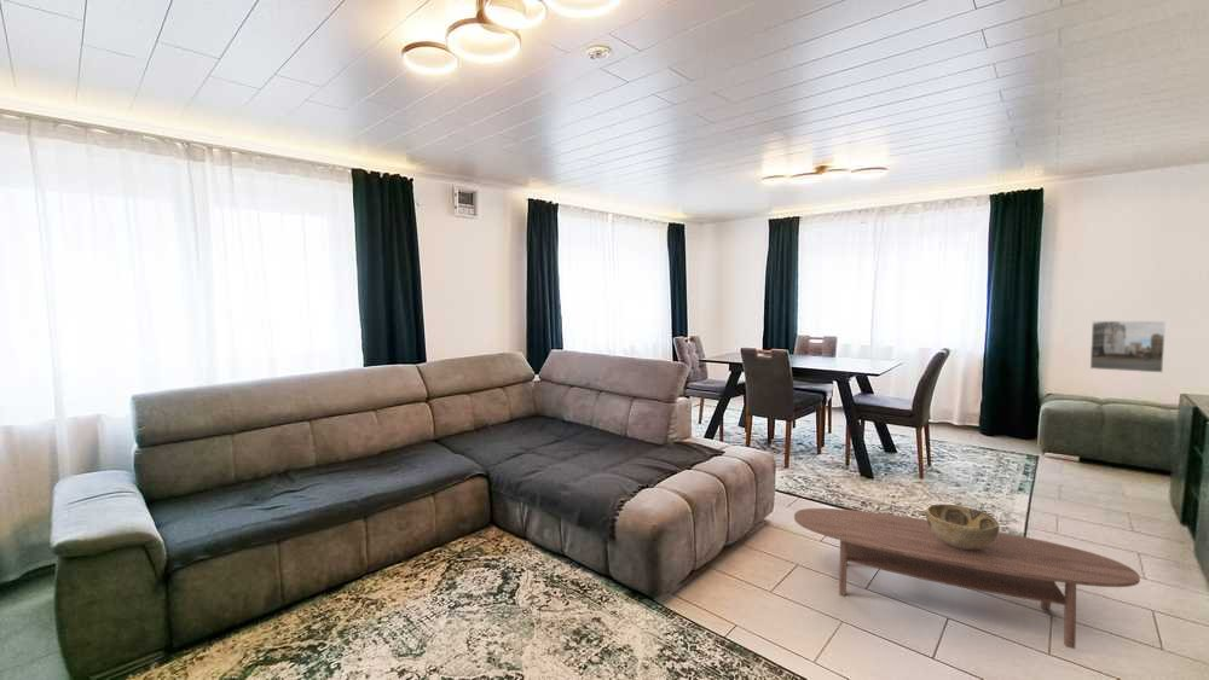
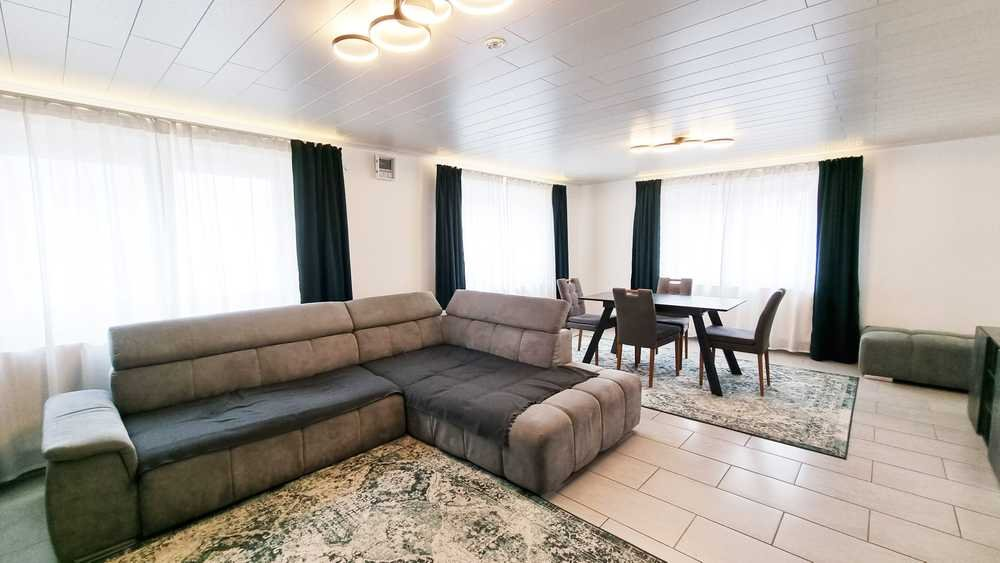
- coffee table (942, 570)
- decorative bowl (960, 529)
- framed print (1126, 345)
